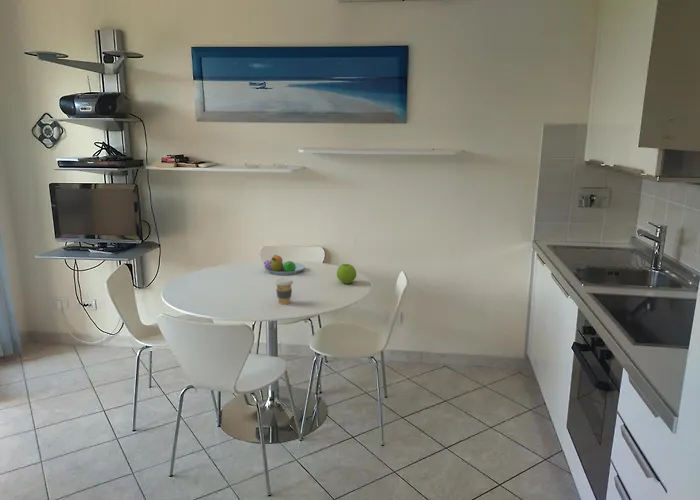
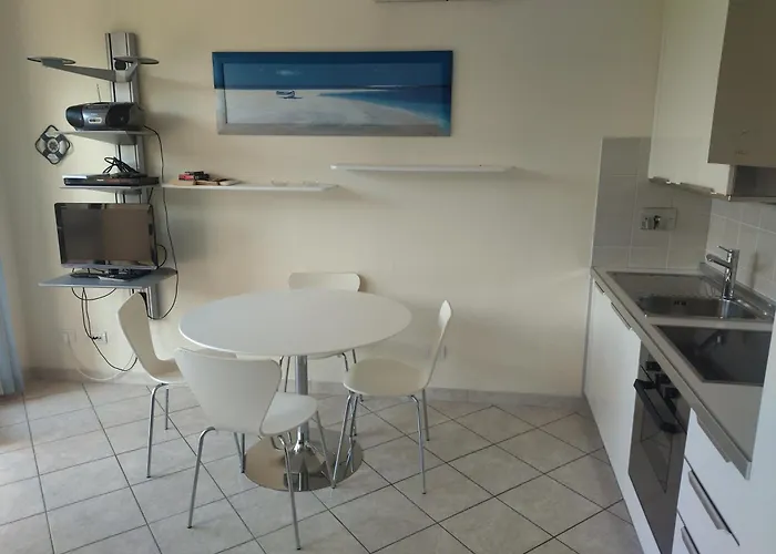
- coffee cup (284, 292)
- fruit bowl (284, 263)
- apple (346, 273)
